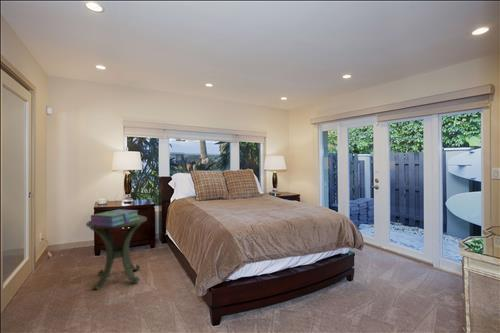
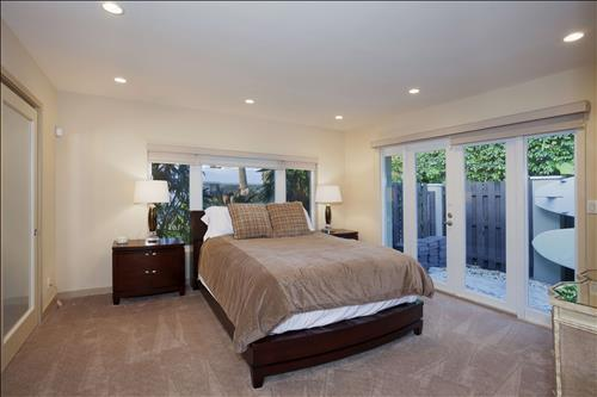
- side table (118, 249)
- stack of books (115, 217)
